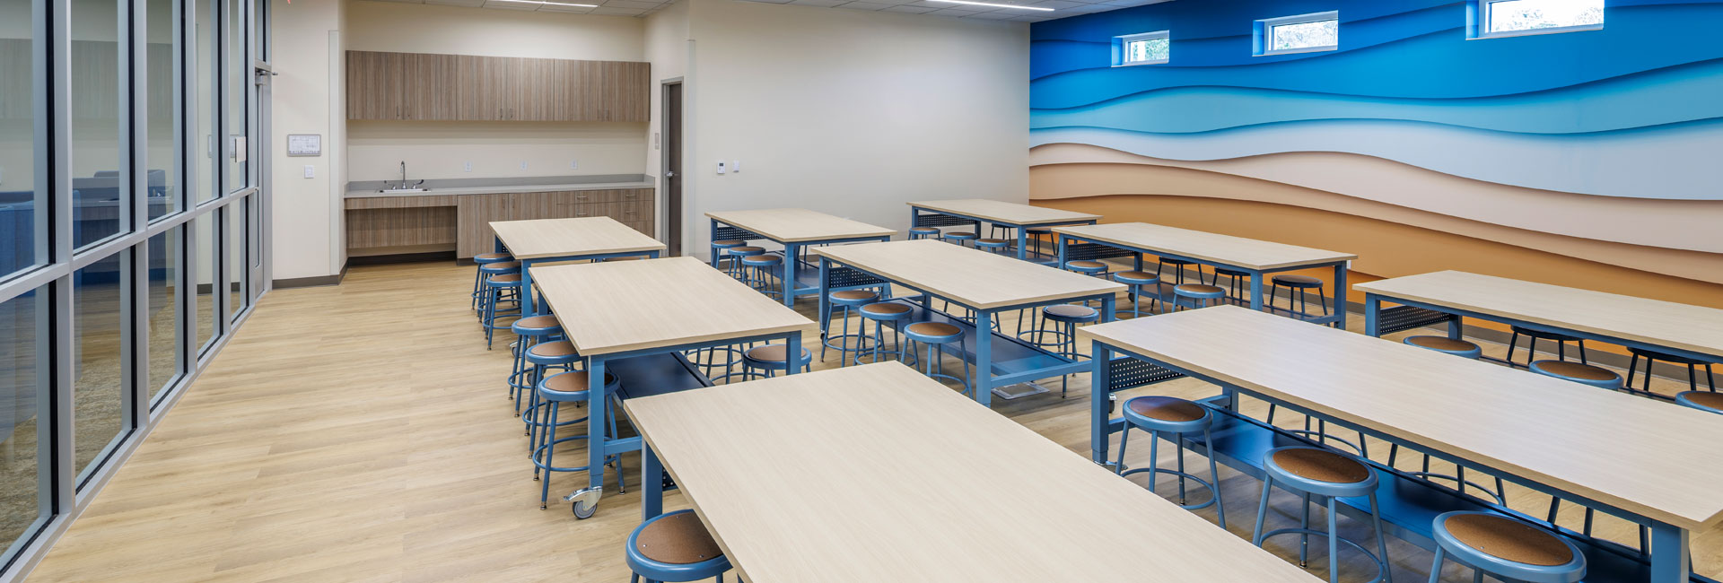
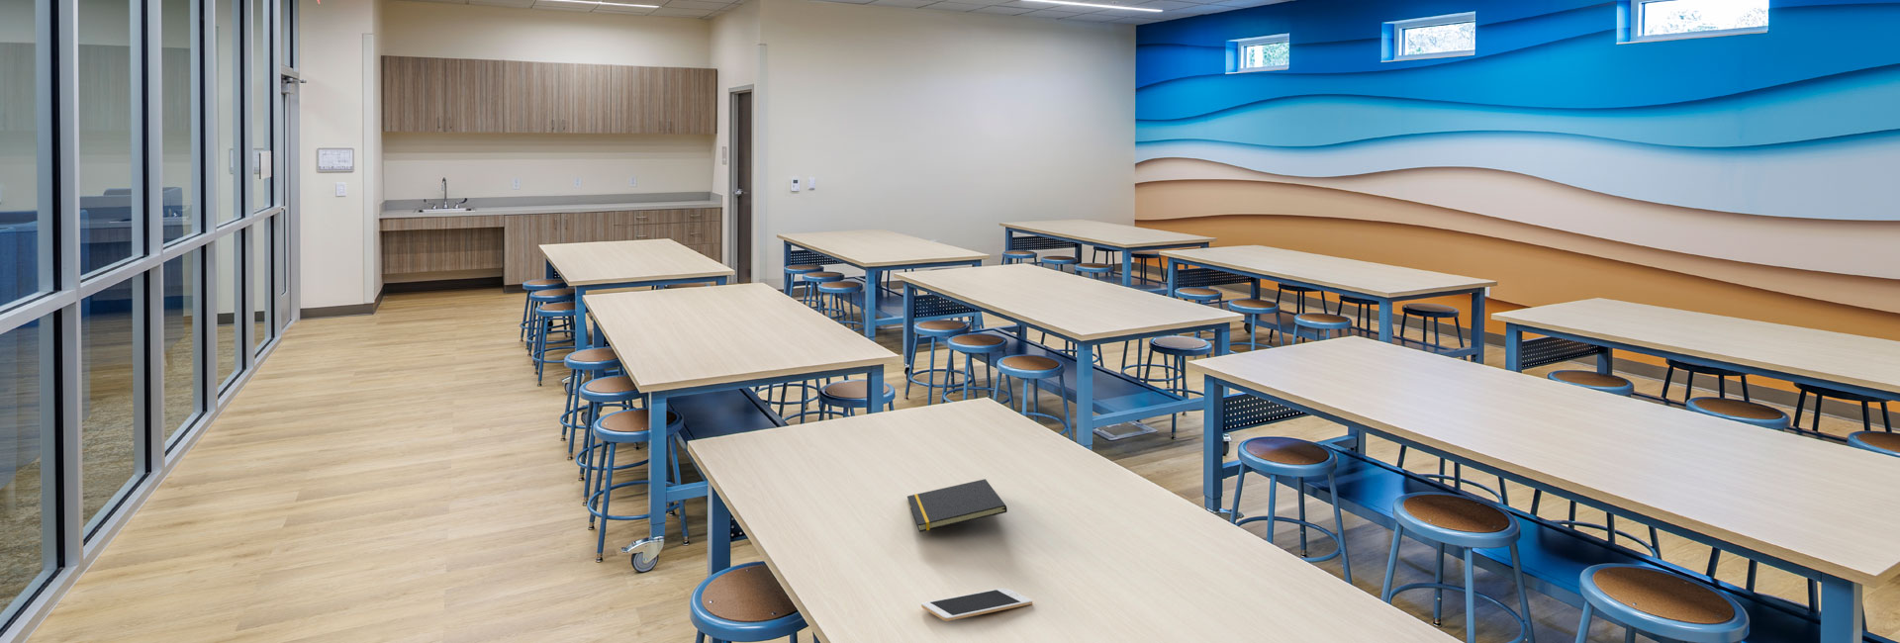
+ cell phone (977, 603)
+ notepad (954, 504)
